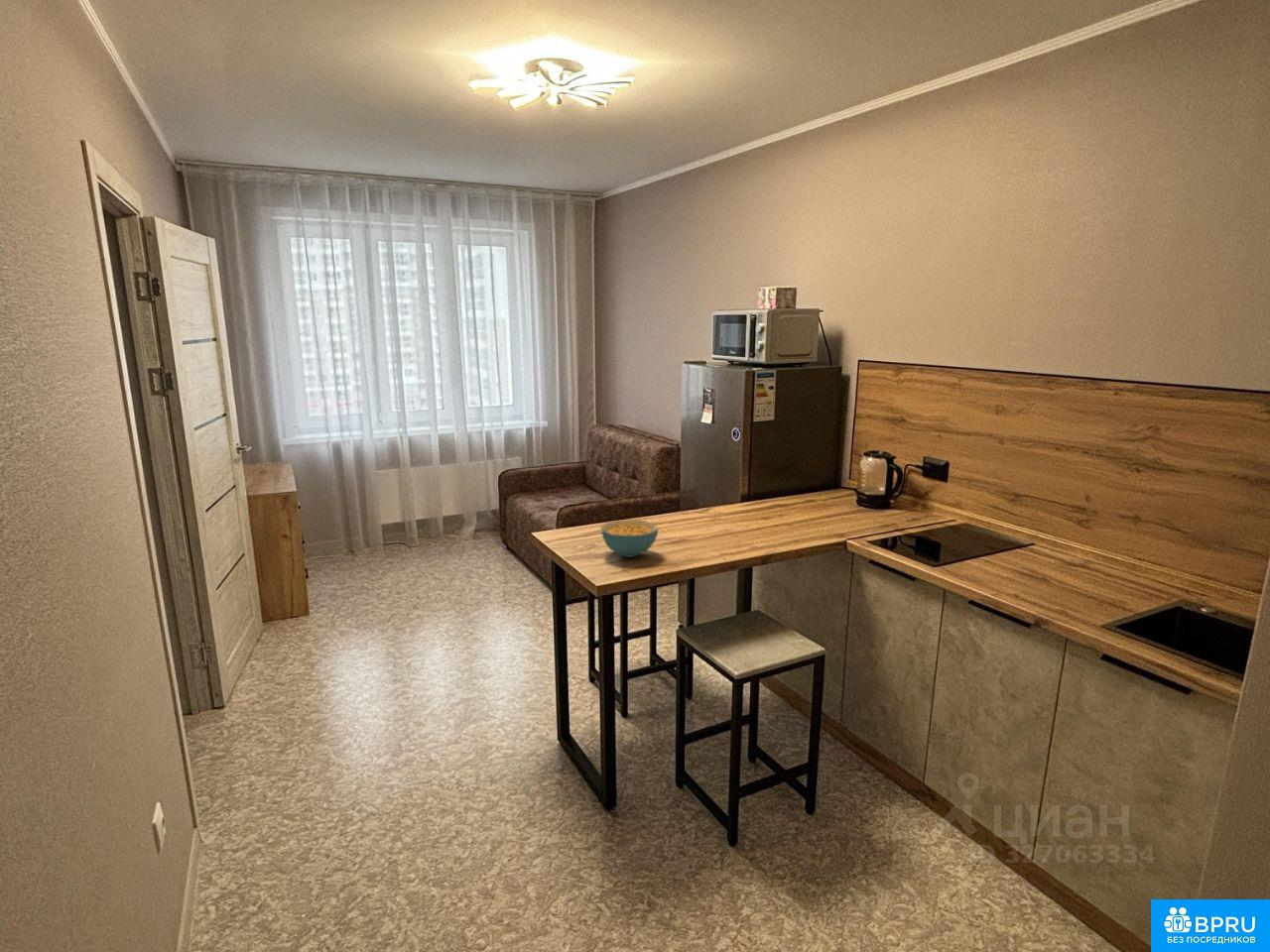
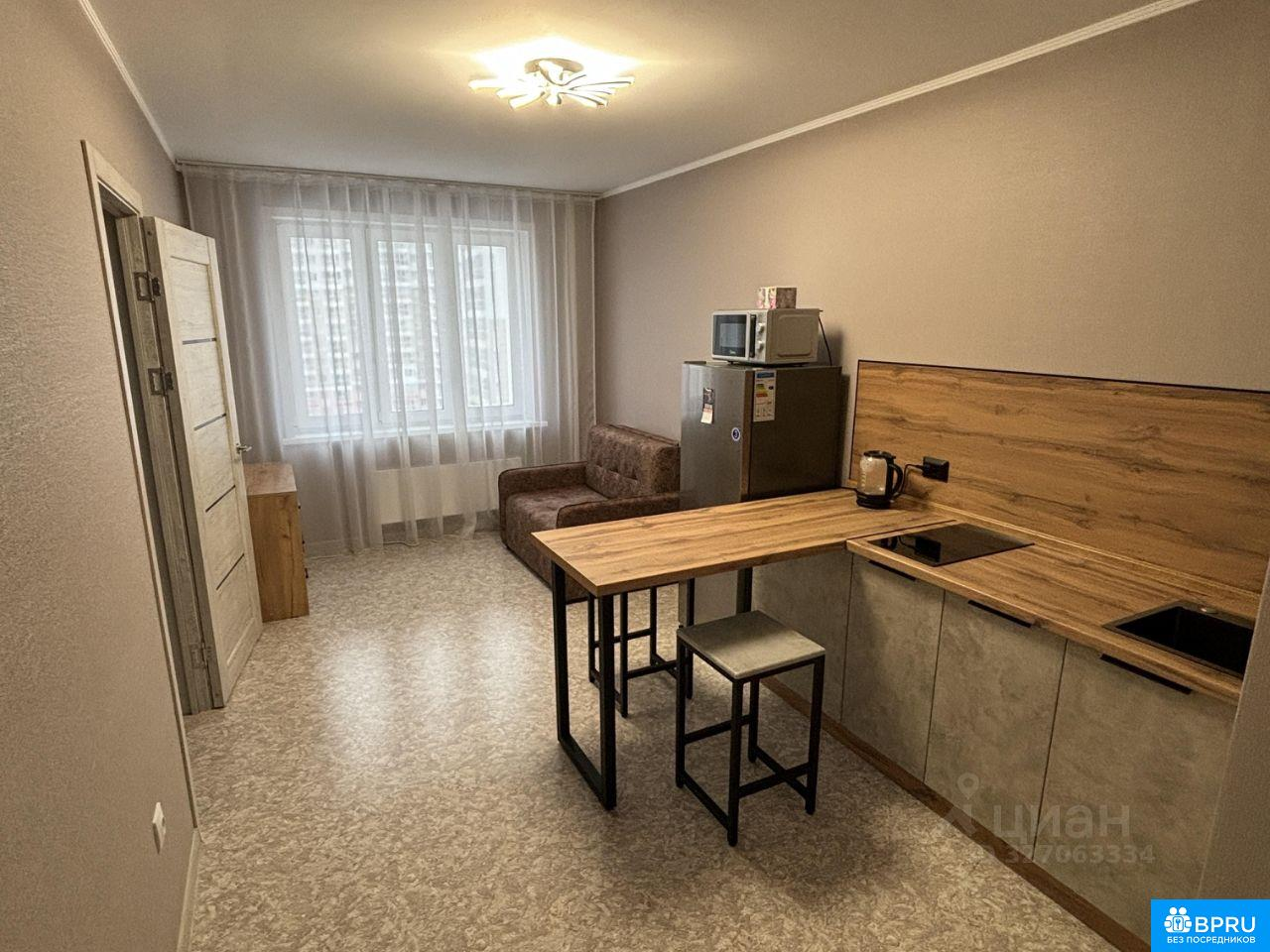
- cereal bowl (629, 540)
